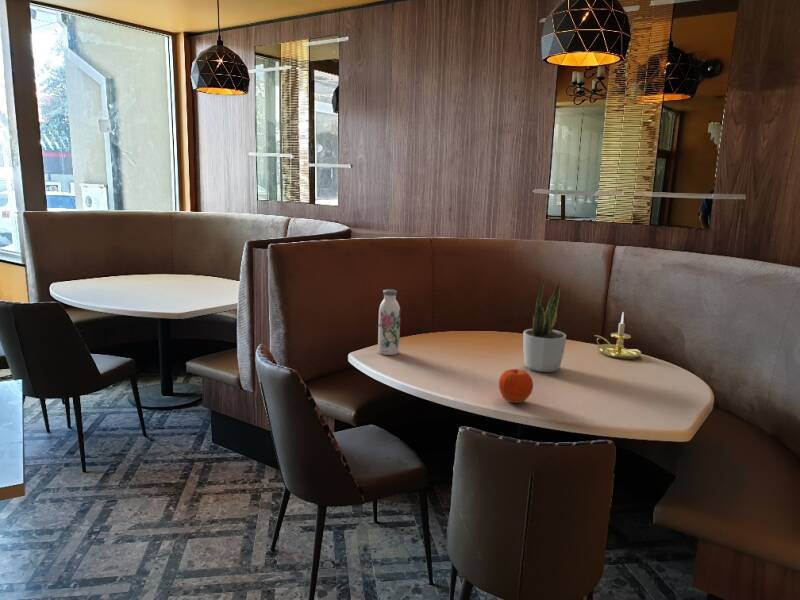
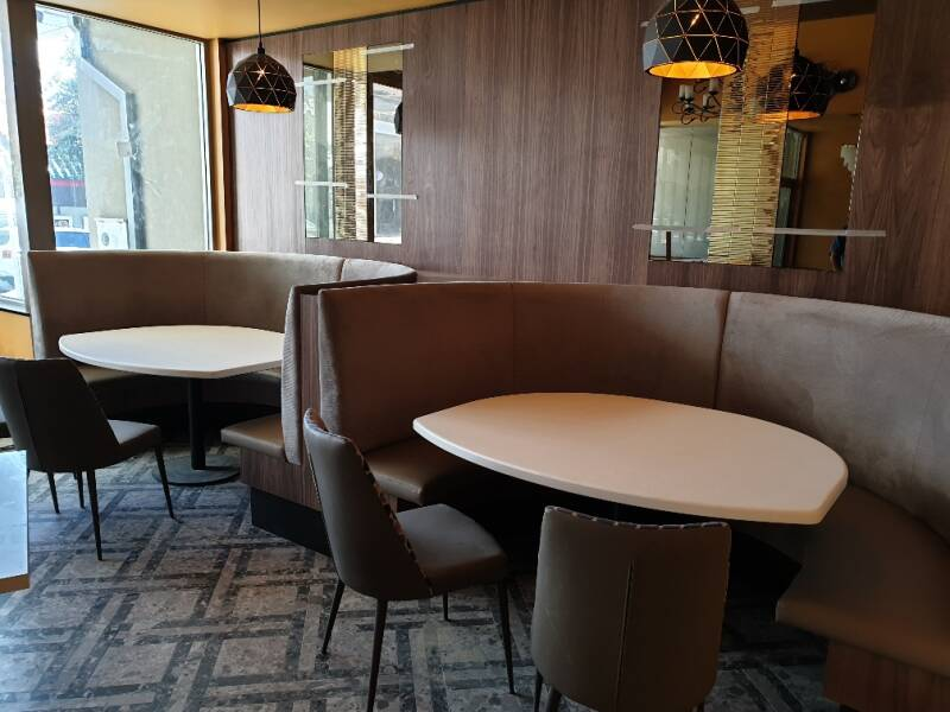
- water bottle (389, 321)
- candle holder (618, 332)
- potted plant (545, 321)
- fruit (515, 385)
